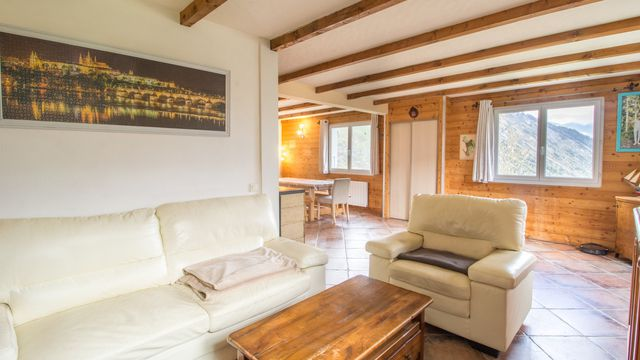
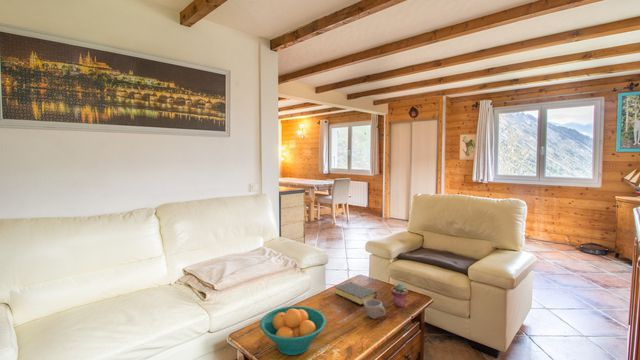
+ potted succulent (399, 293)
+ fruit bowl (293, 327)
+ bible (352, 291)
+ cup (375, 310)
